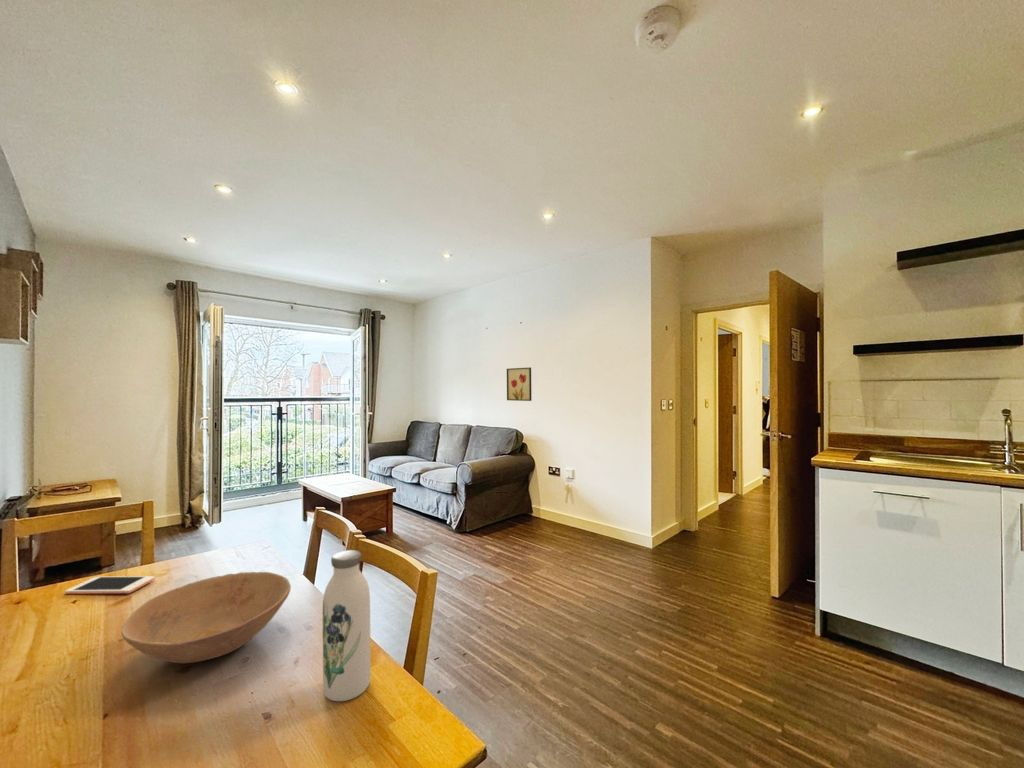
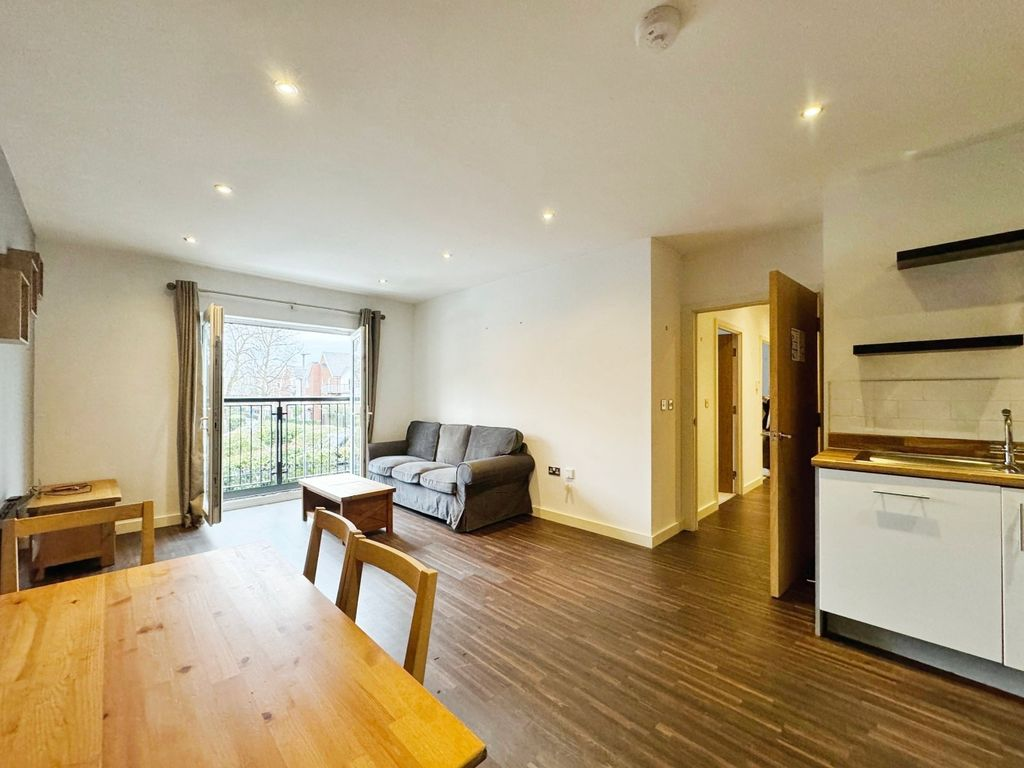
- water bottle (346, 620)
- bowl (214, 623)
- cell phone (111, 584)
- wall art (519, 384)
